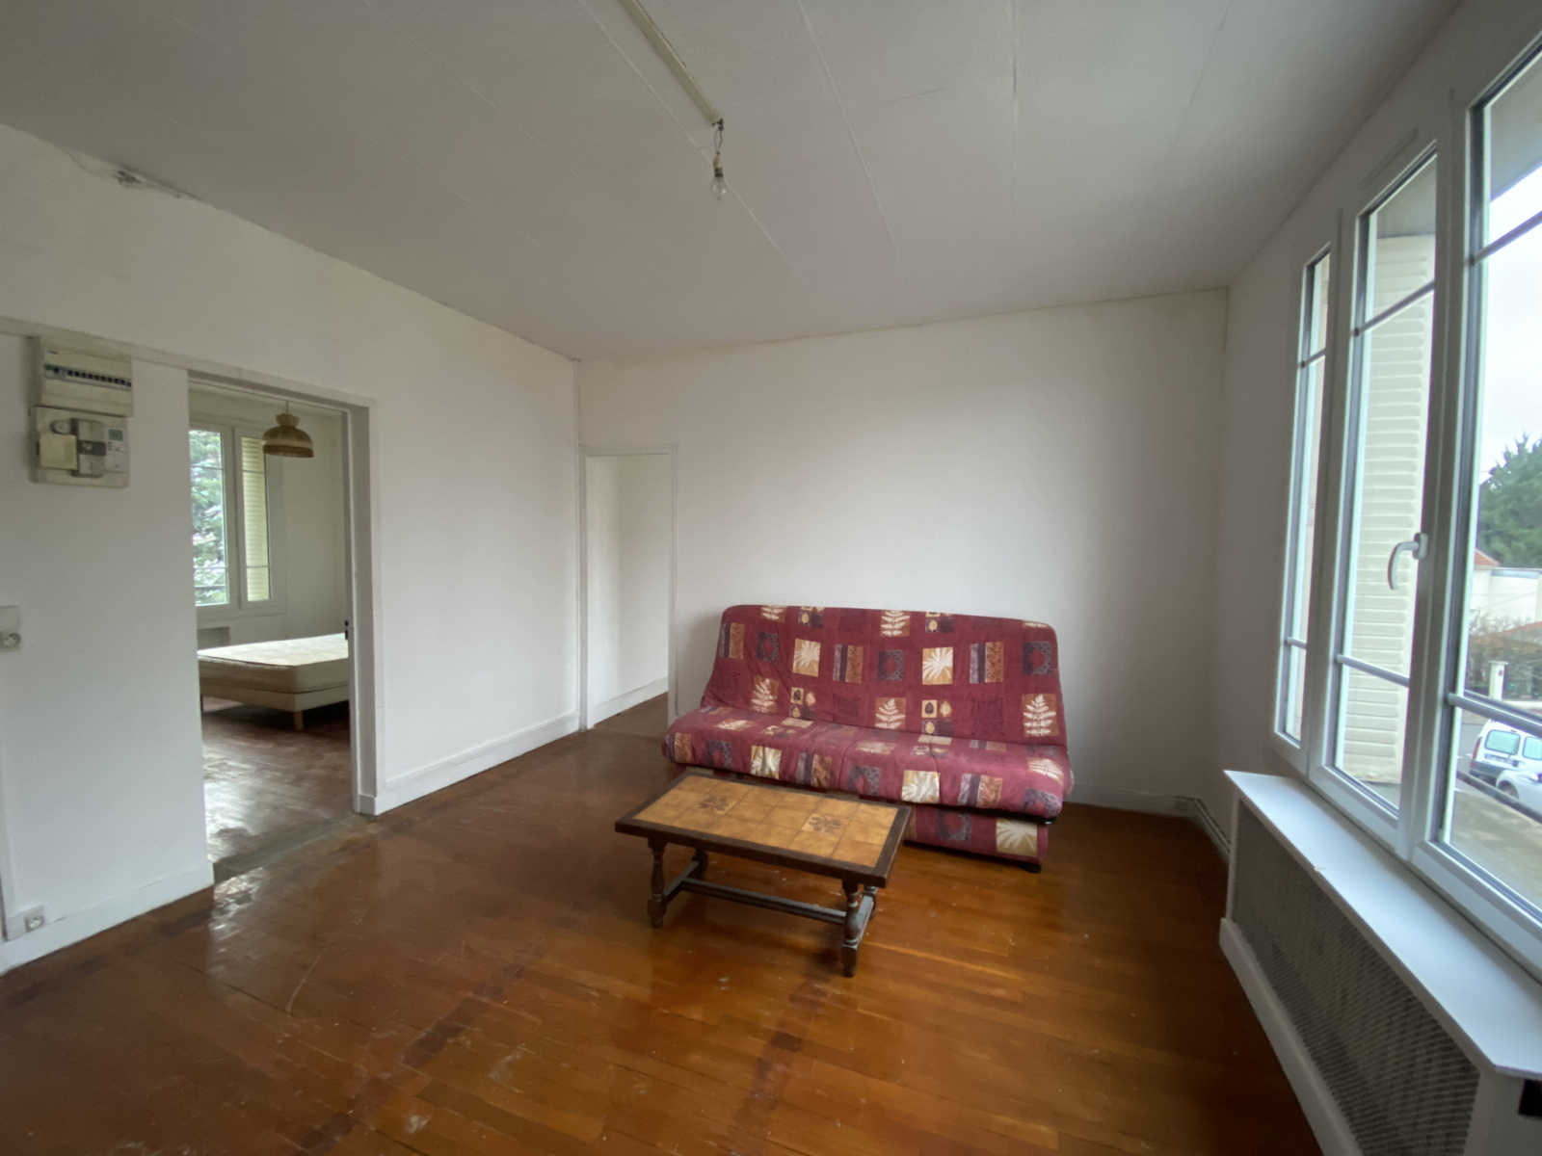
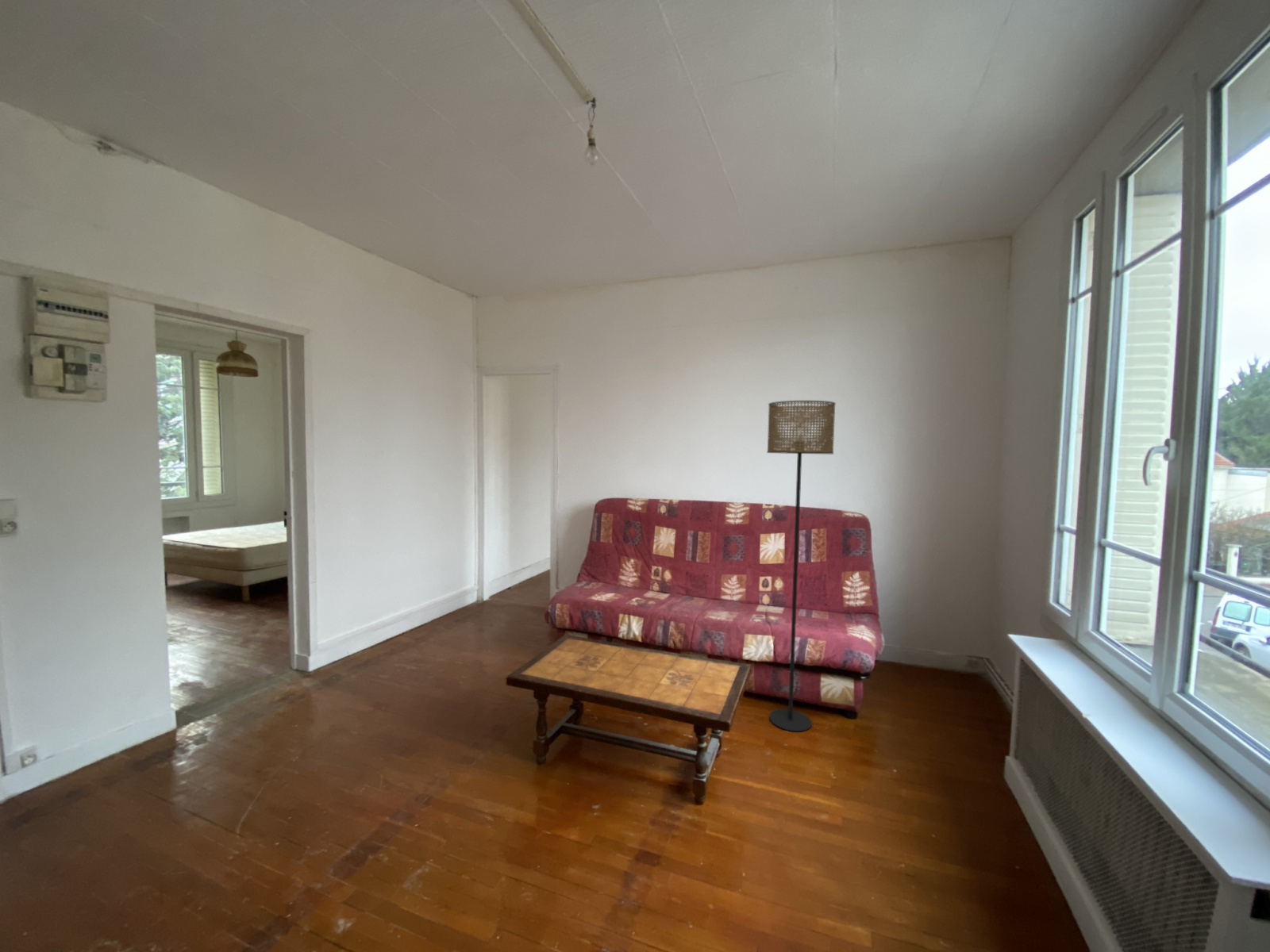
+ floor lamp (795, 564)
